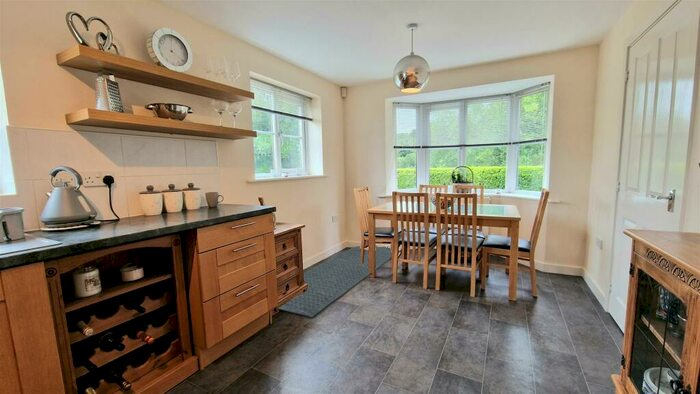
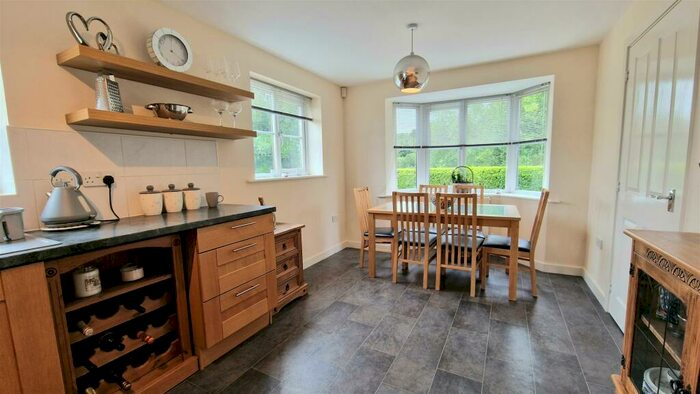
- rug (349, 265)
